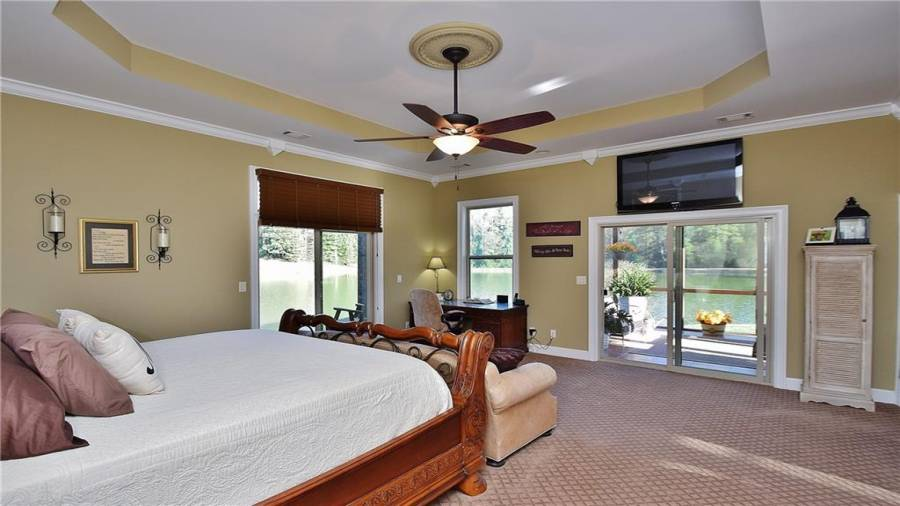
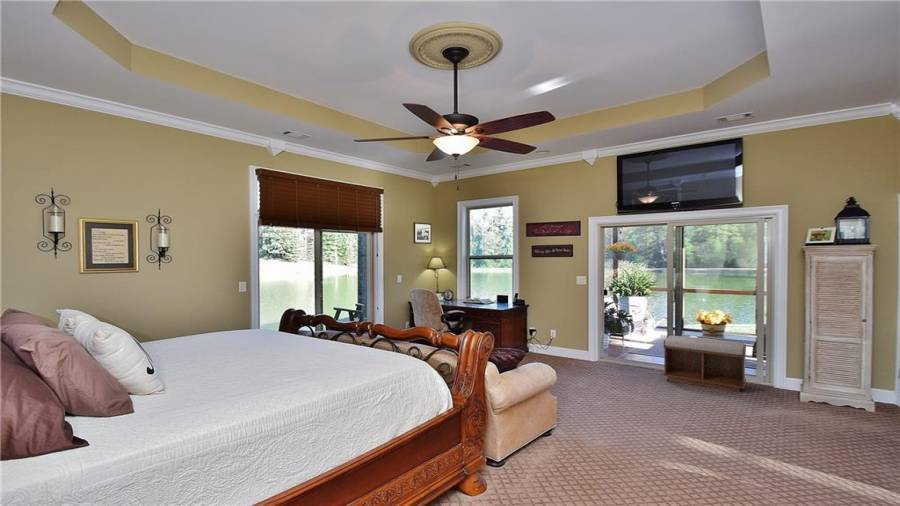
+ picture frame (422, 233)
+ bench (703, 361)
